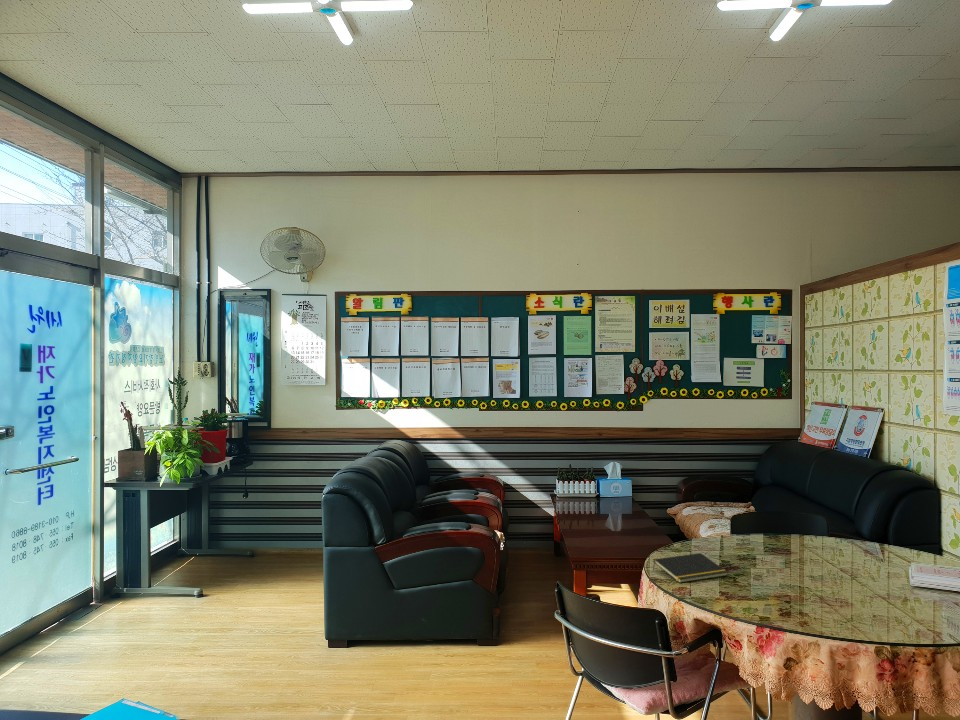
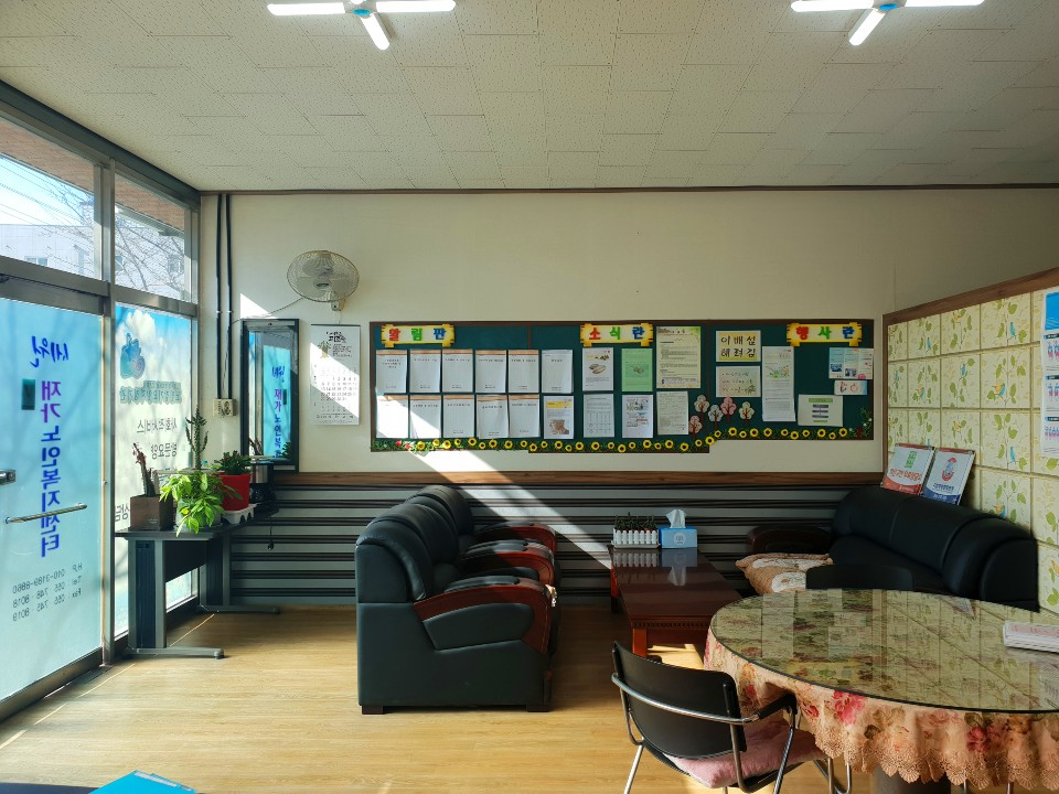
- notepad (690, 567)
